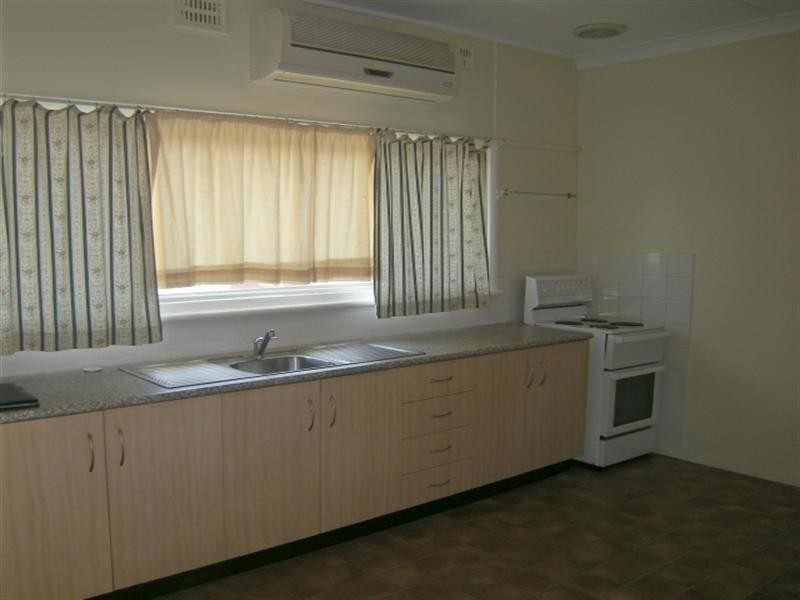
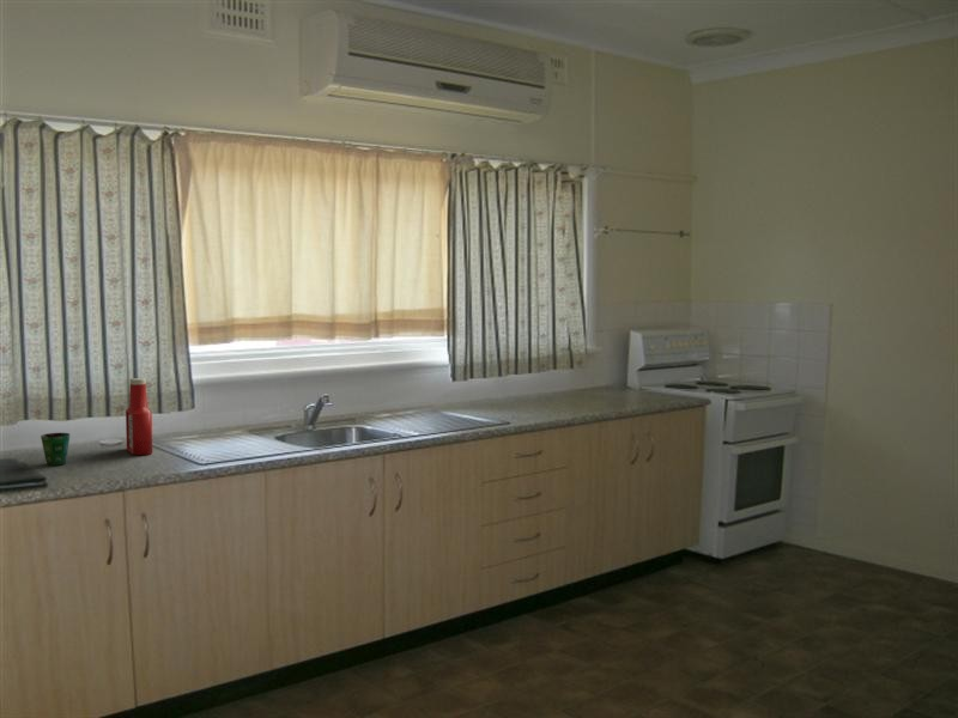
+ cup (54, 449)
+ soap bottle (138, 415)
